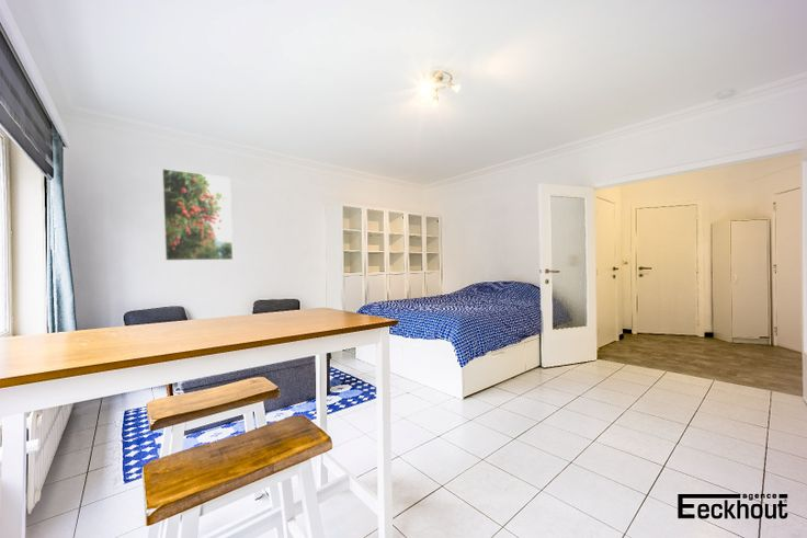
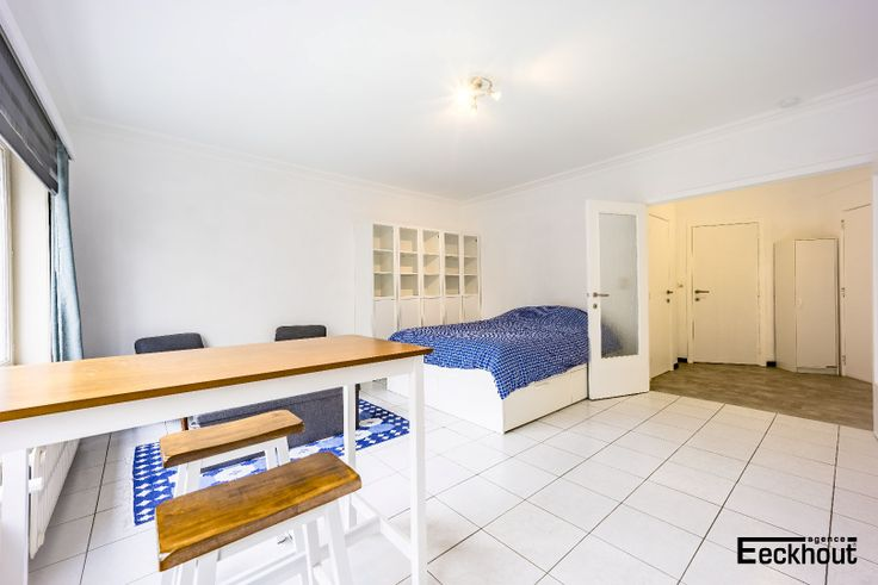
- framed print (198, 217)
